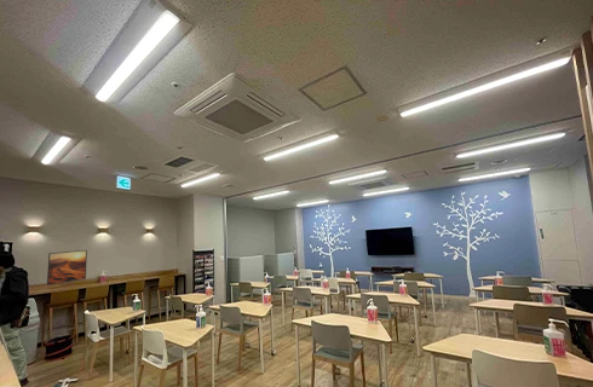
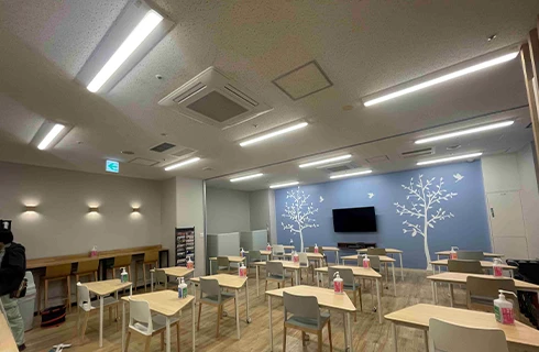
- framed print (68, 266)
